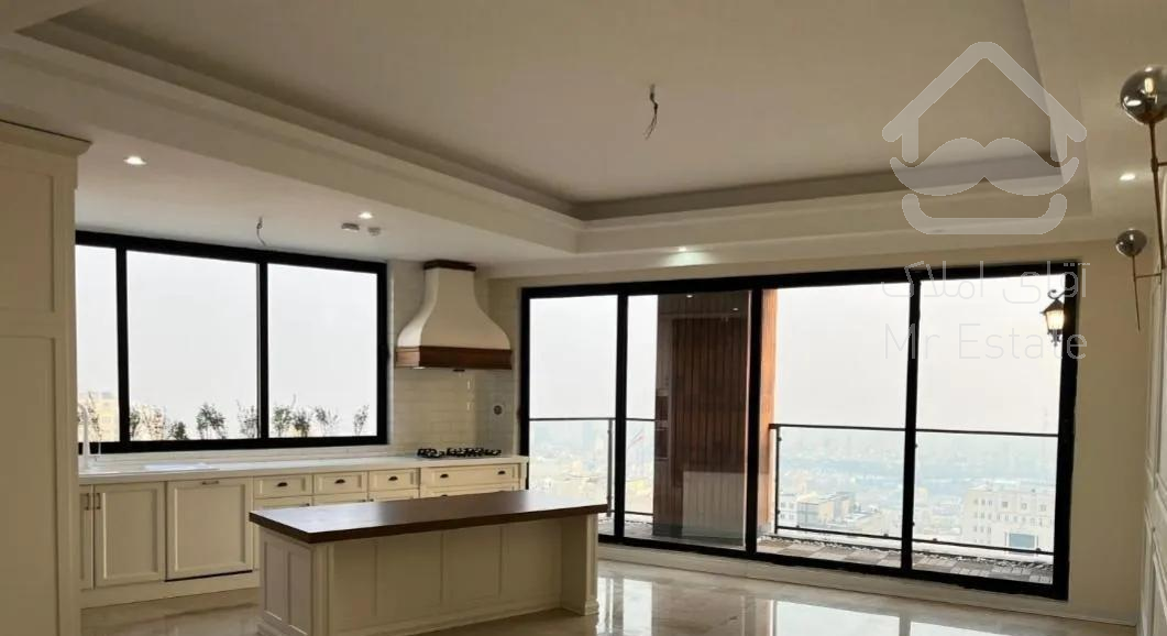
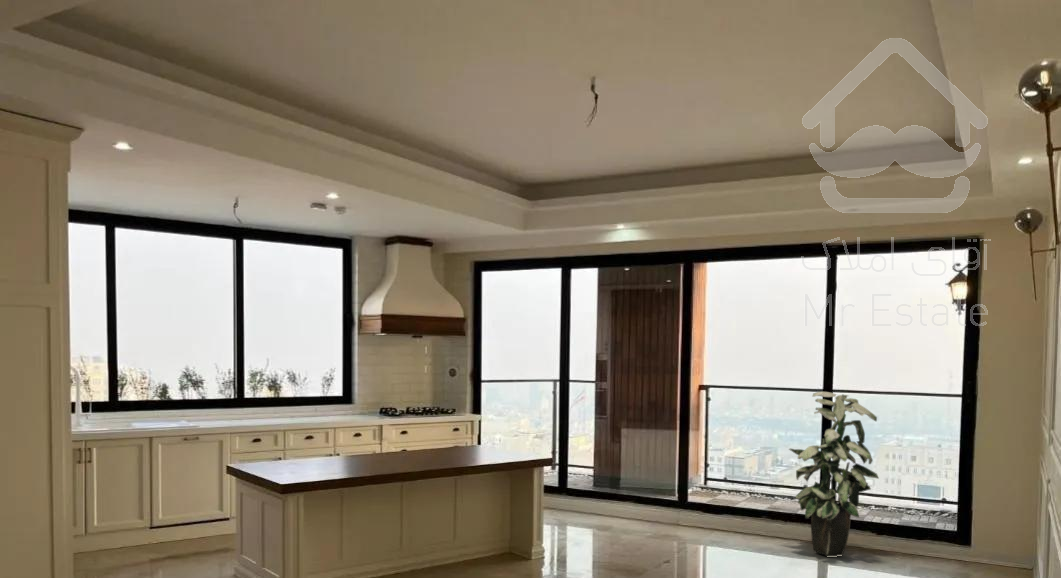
+ indoor plant (831, 472)
